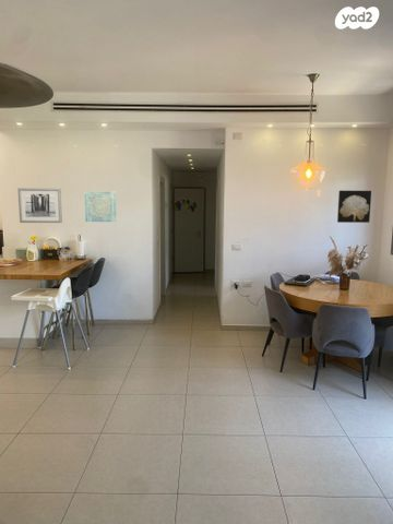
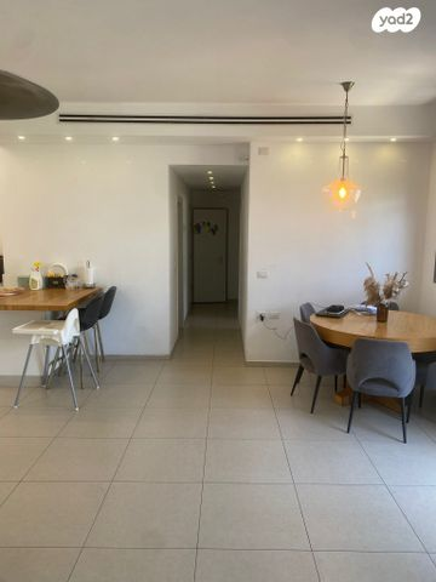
- wall art (39, 205)
- wall art (100, 206)
- wall art (354, 206)
